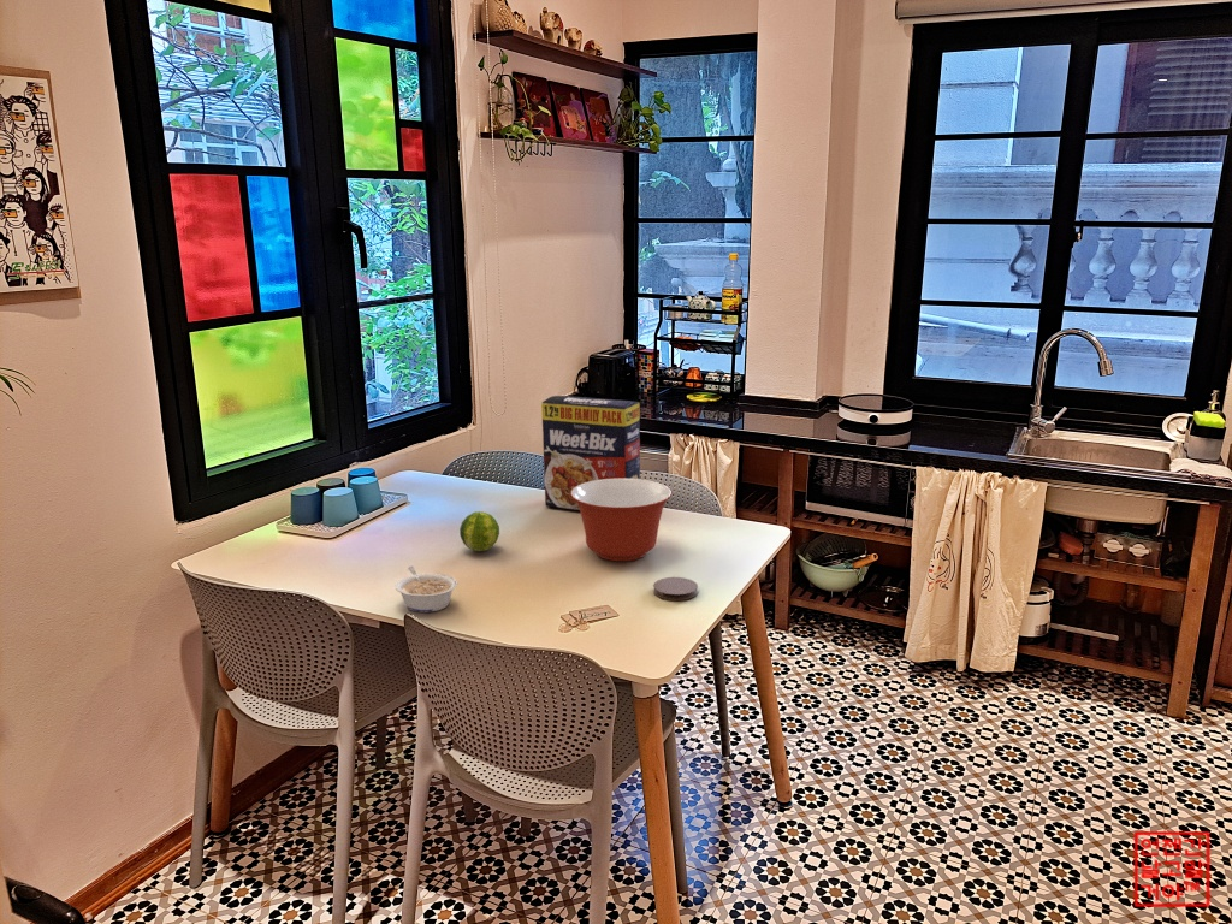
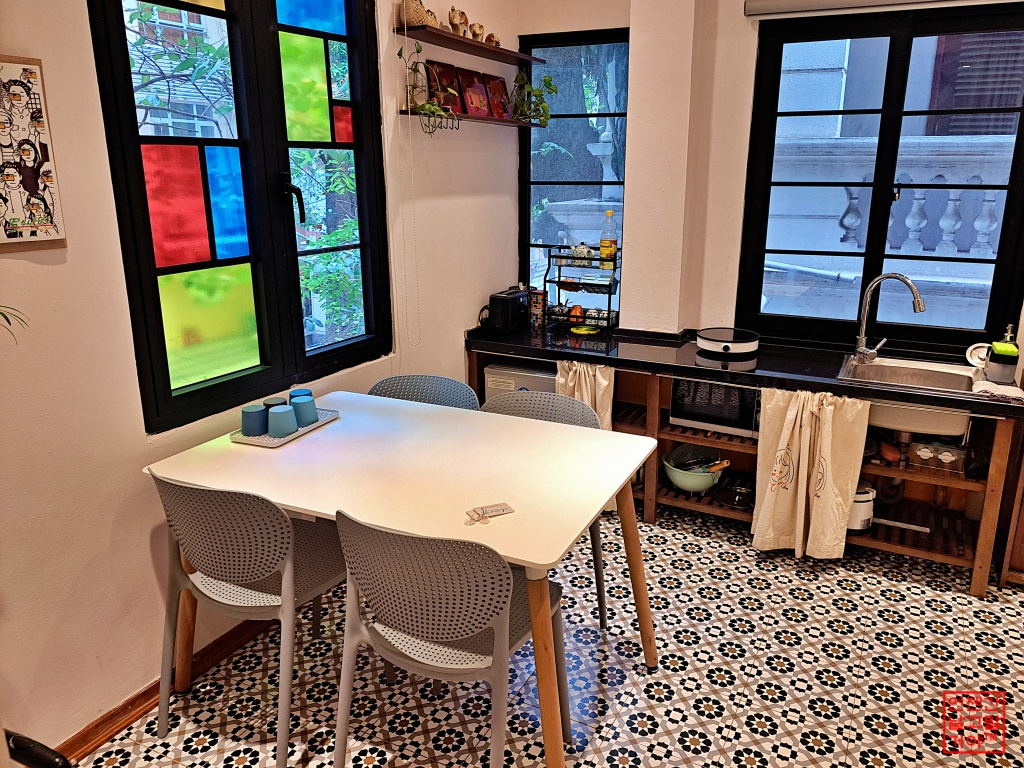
- mixing bowl (621, 522)
- fruit (479, 531)
- coaster (675, 588)
- cereal box (591, 454)
- legume (424, 591)
